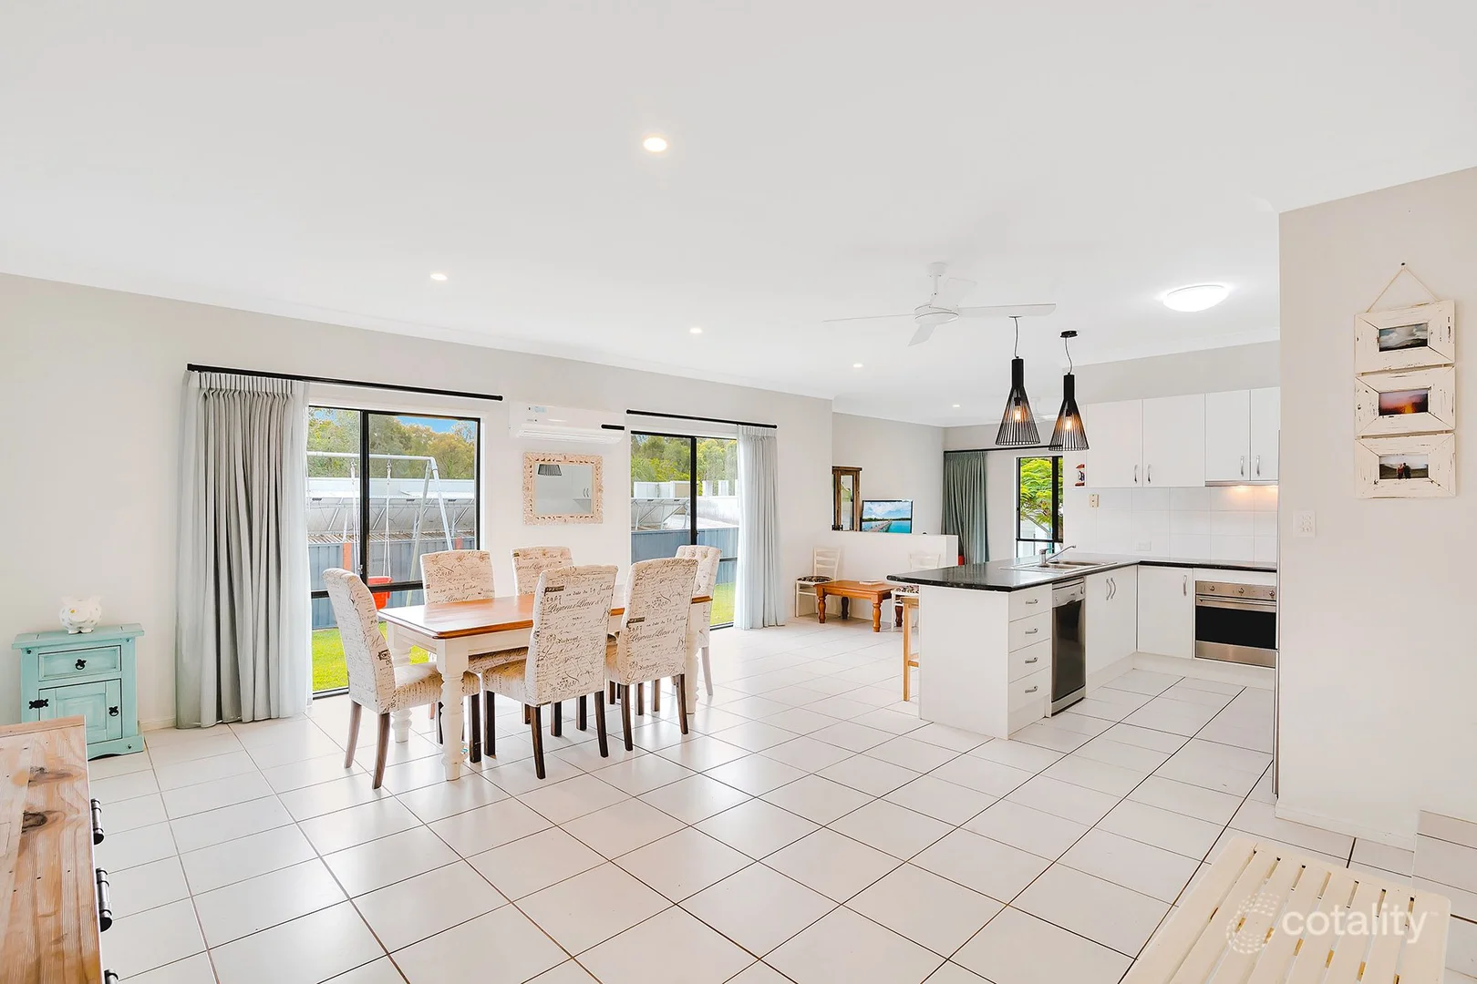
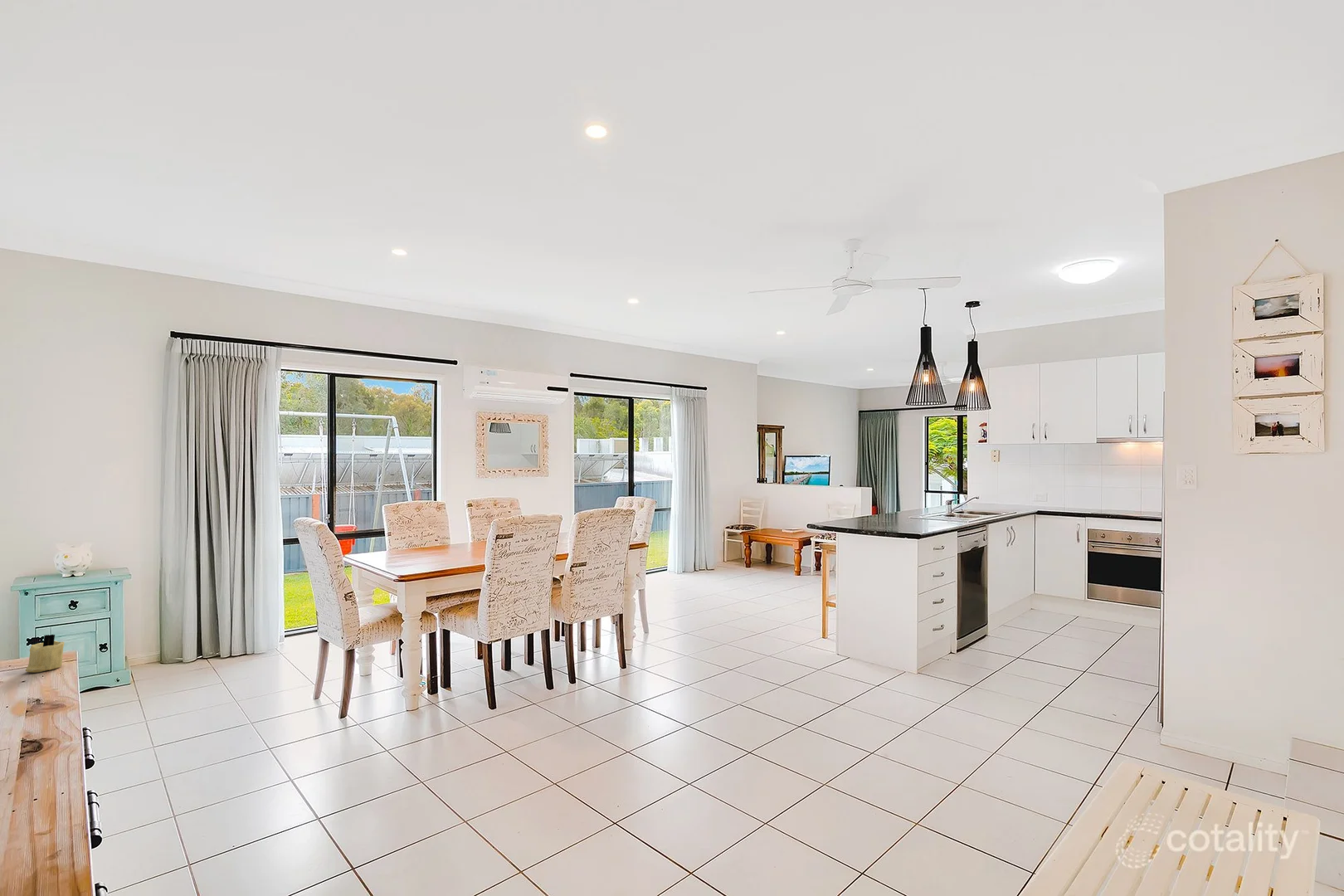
+ candle (44, 652)
